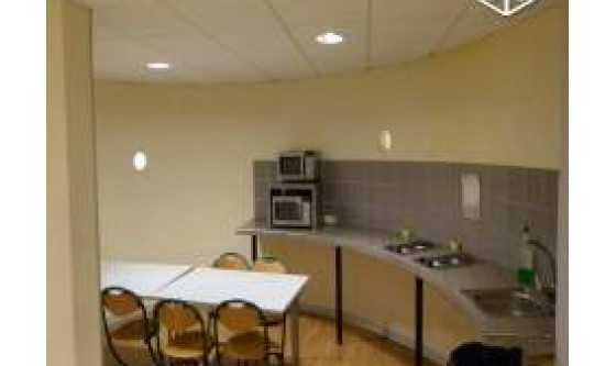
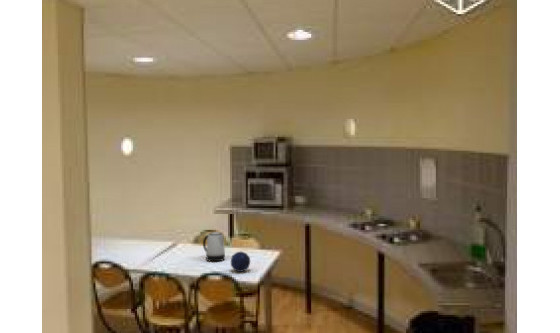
+ decorative orb (240, 261)
+ kettle (213, 245)
